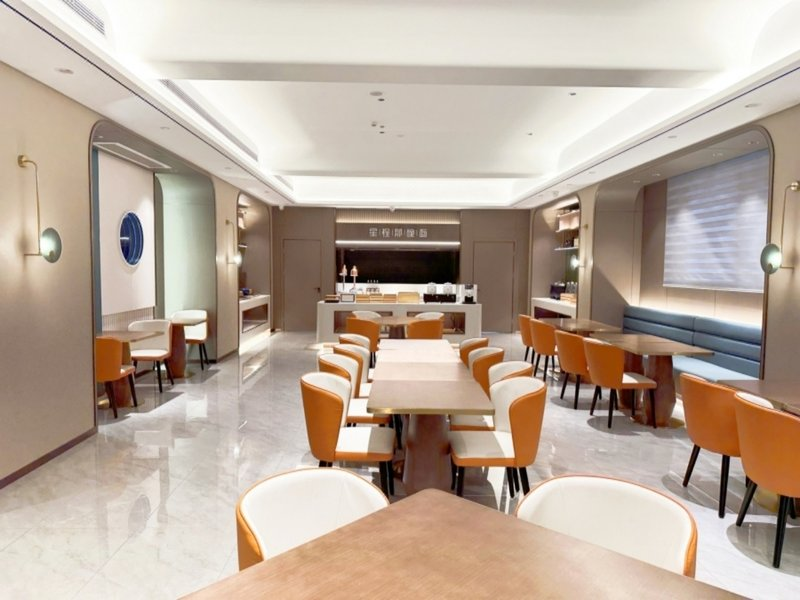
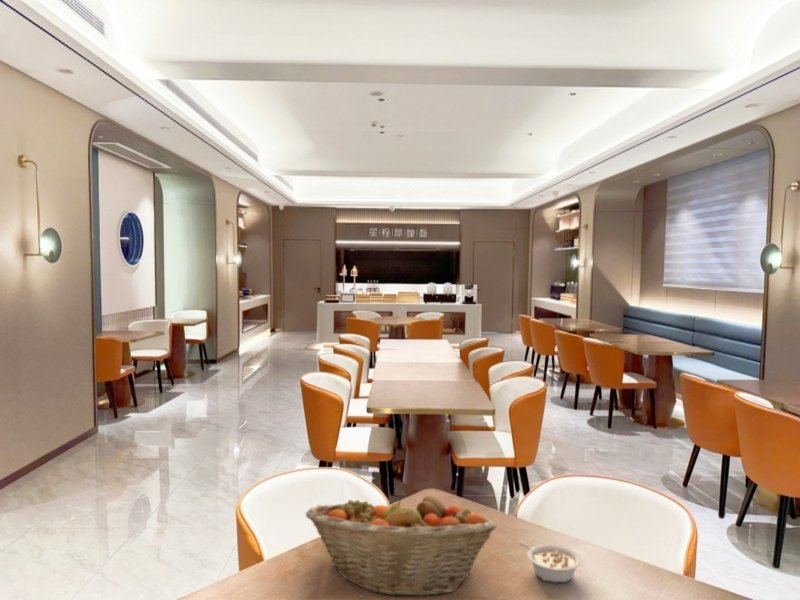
+ fruit basket (399, 531)
+ legume (551, 563)
